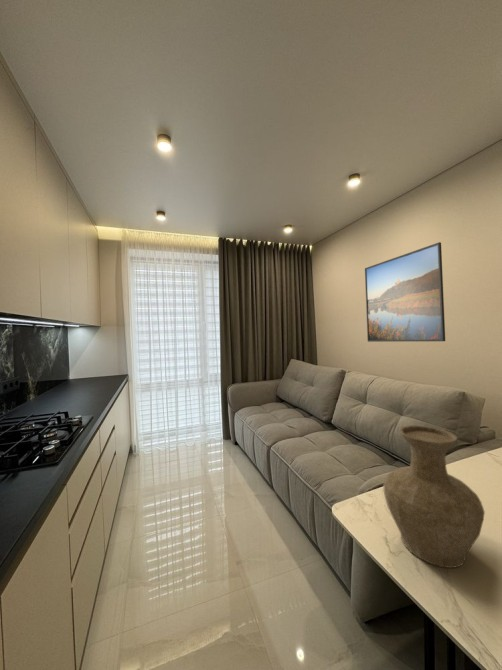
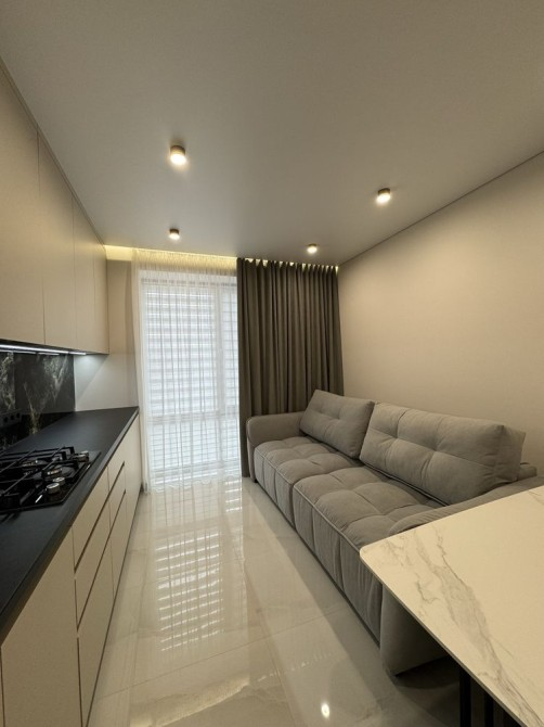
- vase (429, 488)
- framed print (399, 299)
